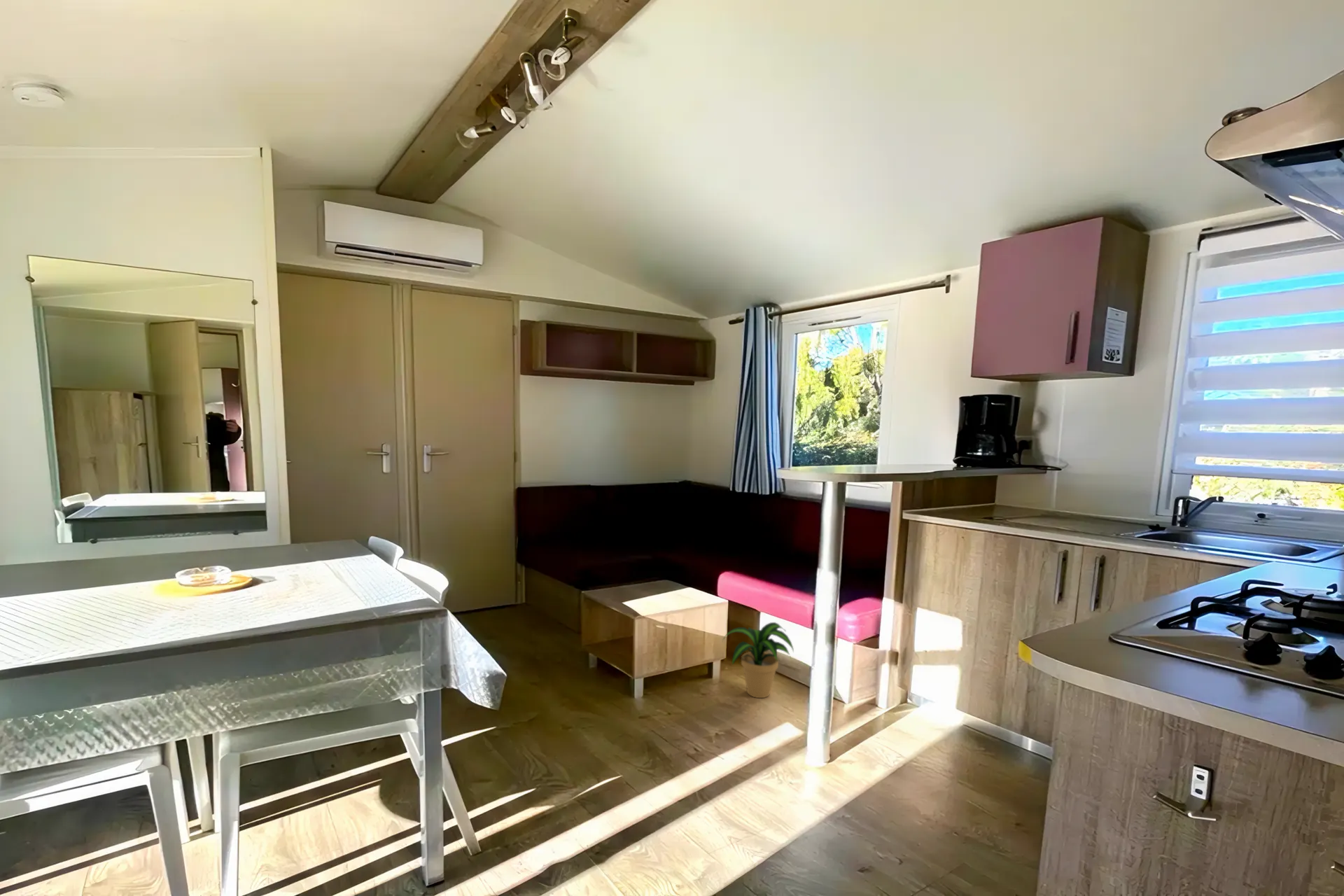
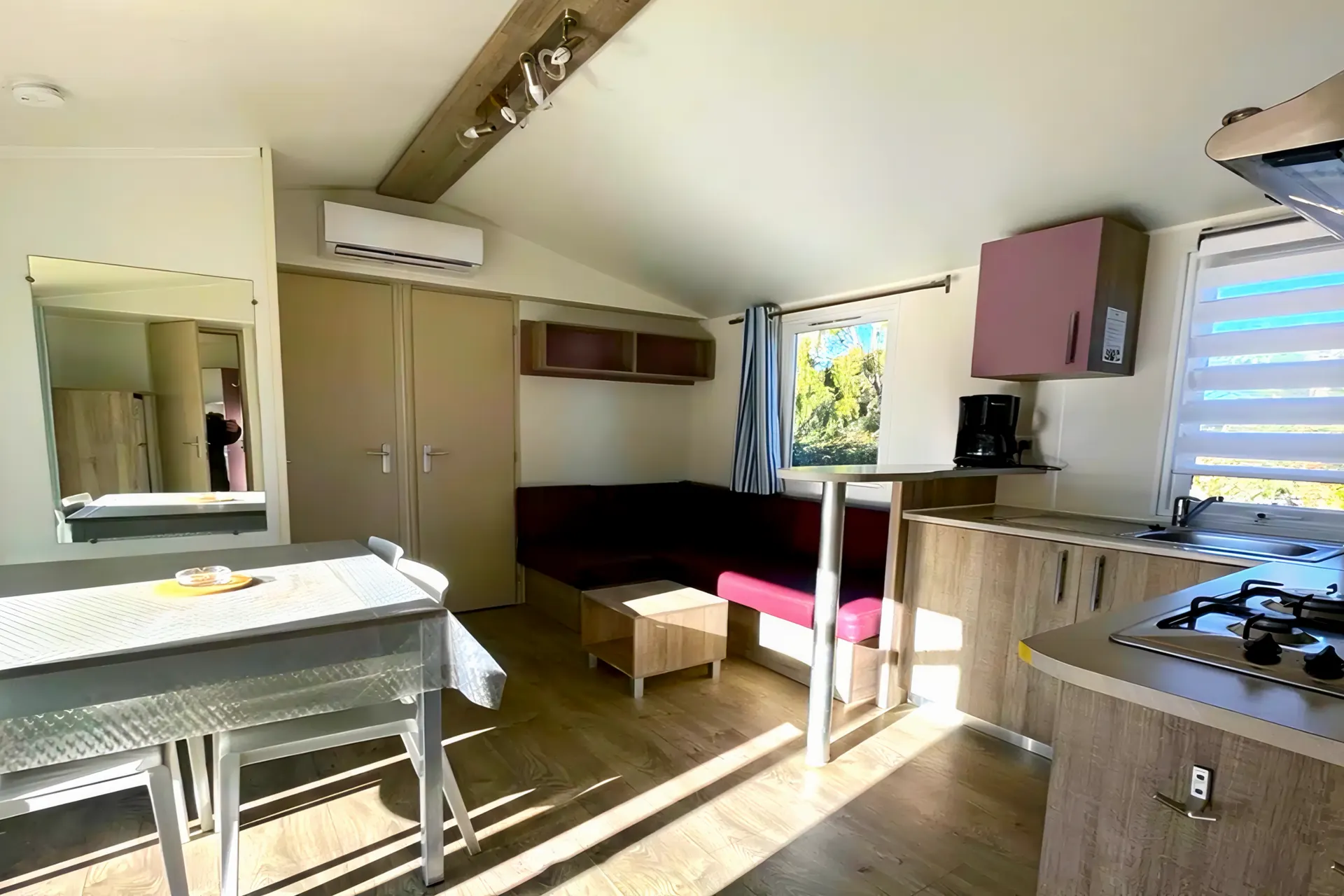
- potted plant (760, 660)
